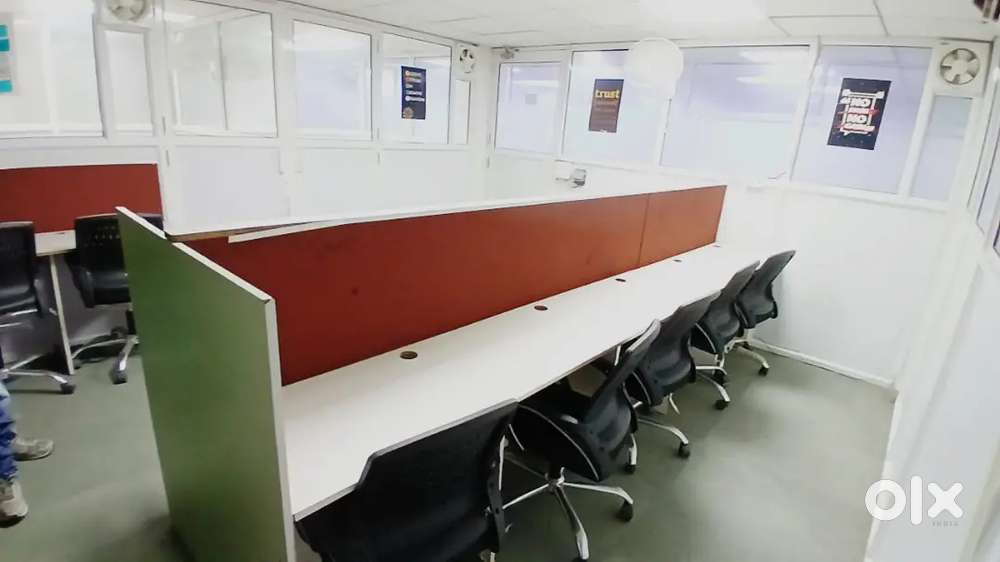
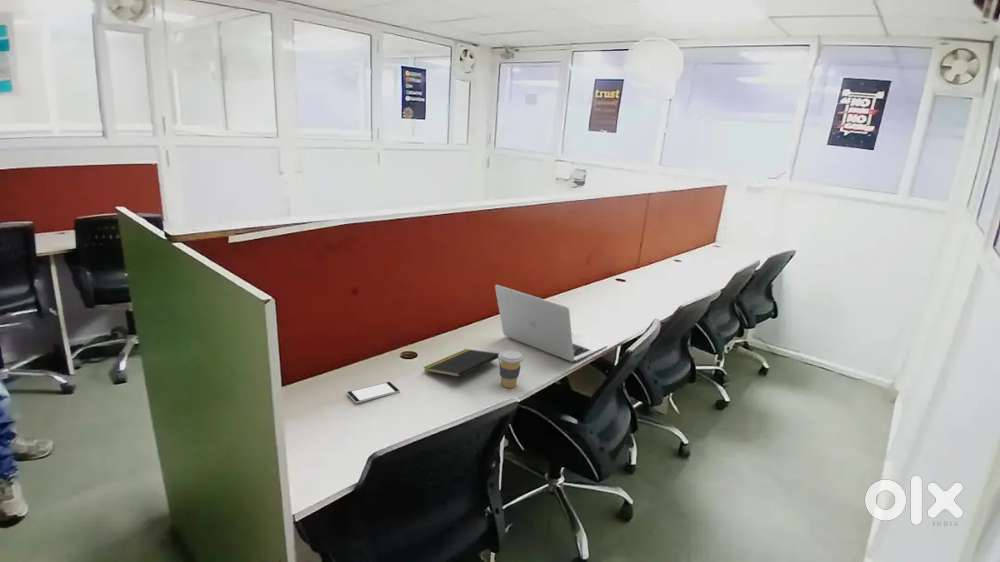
+ smartphone (373, 392)
+ laptop (552, 316)
+ notepad (462, 362)
+ coffee cup (509, 369)
